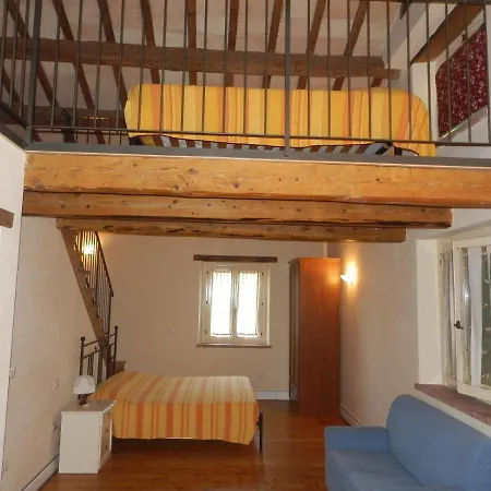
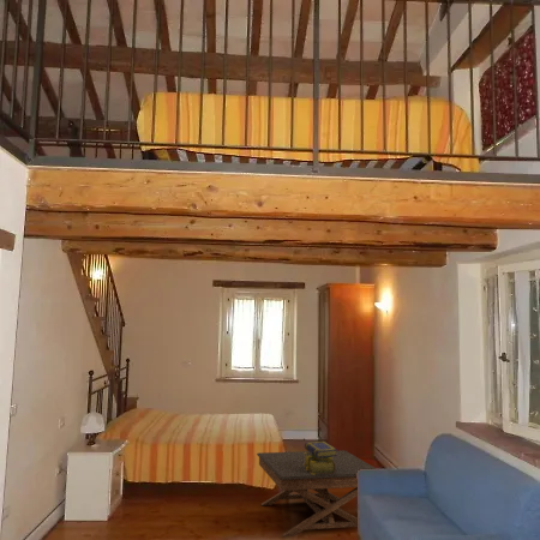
+ stack of books (320, 456)
+ coffee table (316, 488)
